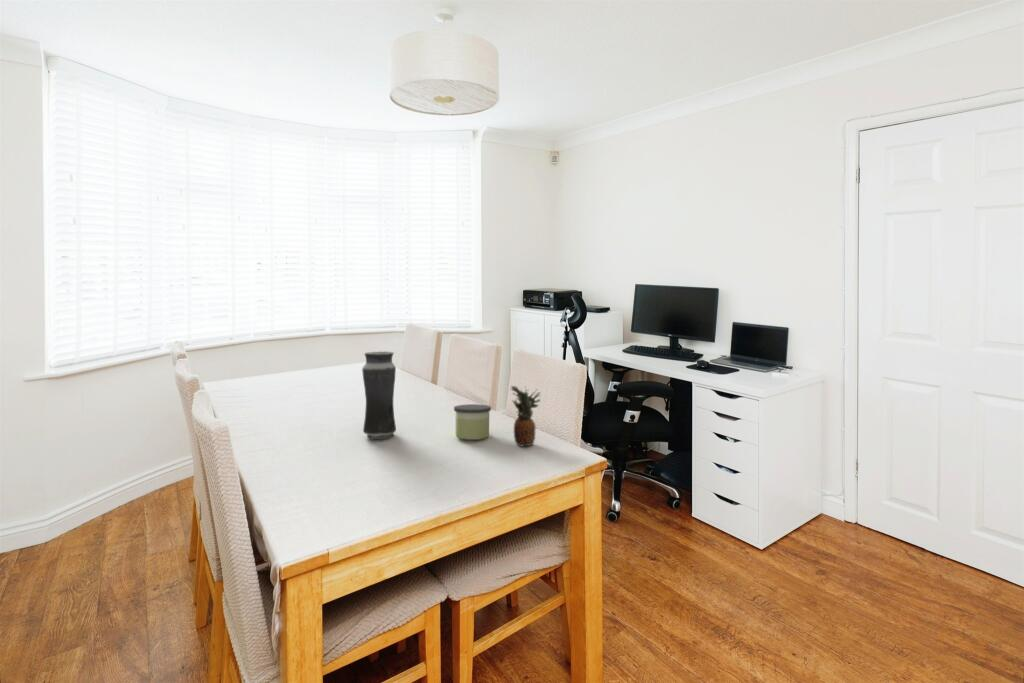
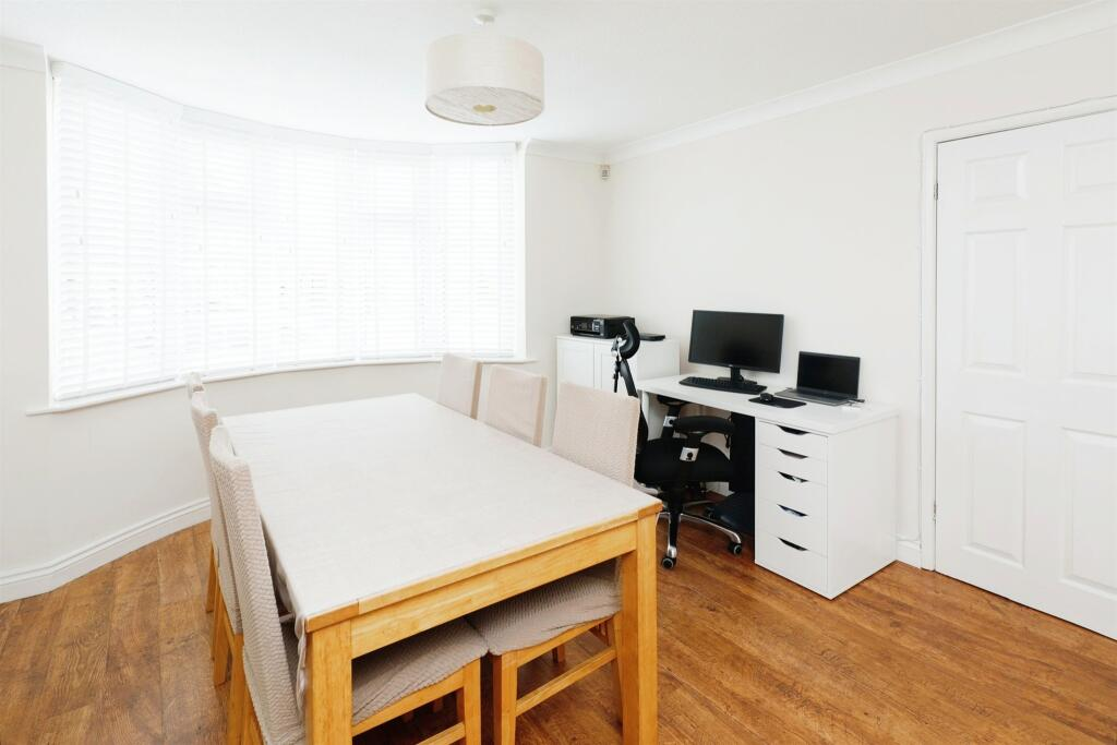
- vase (379, 394)
- candle (472, 421)
- fruit (525, 414)
